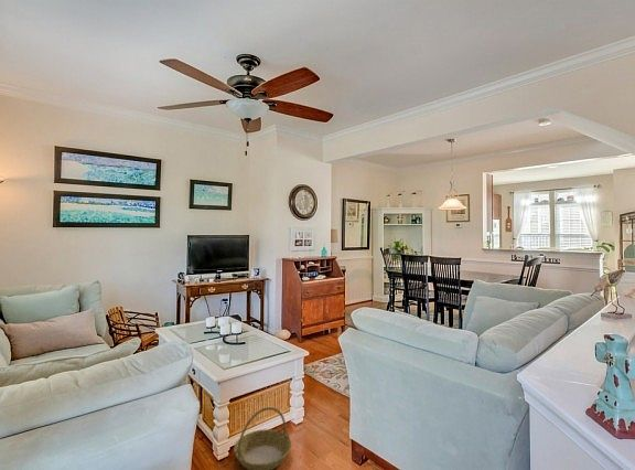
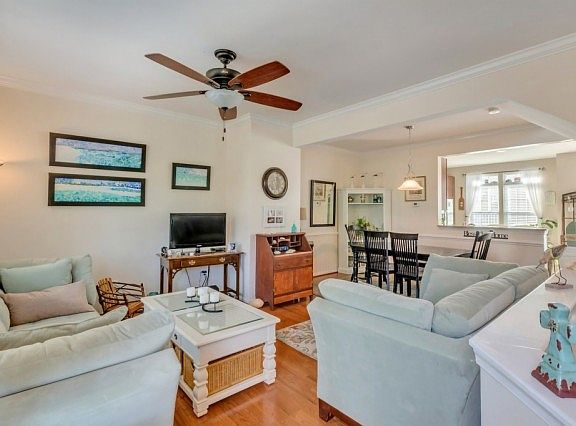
- basket (262, 432)
